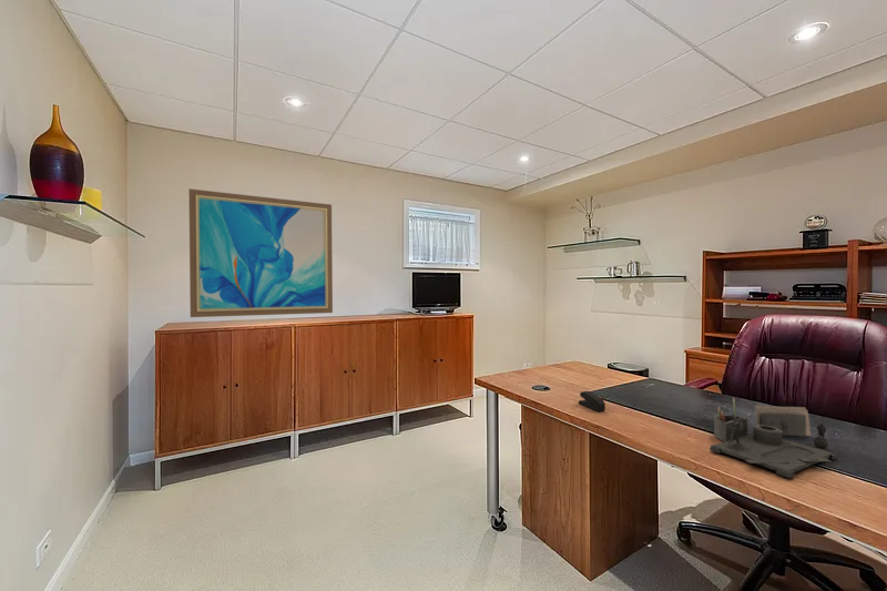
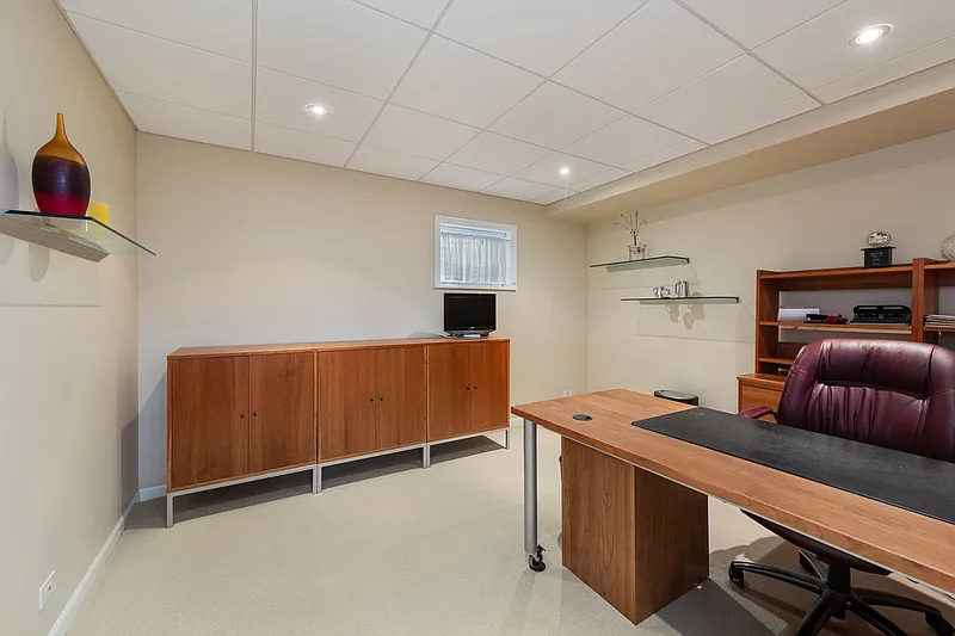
- stapler (591, 399)
- desk organizer (771, 427)
- wall art (266, 256)
